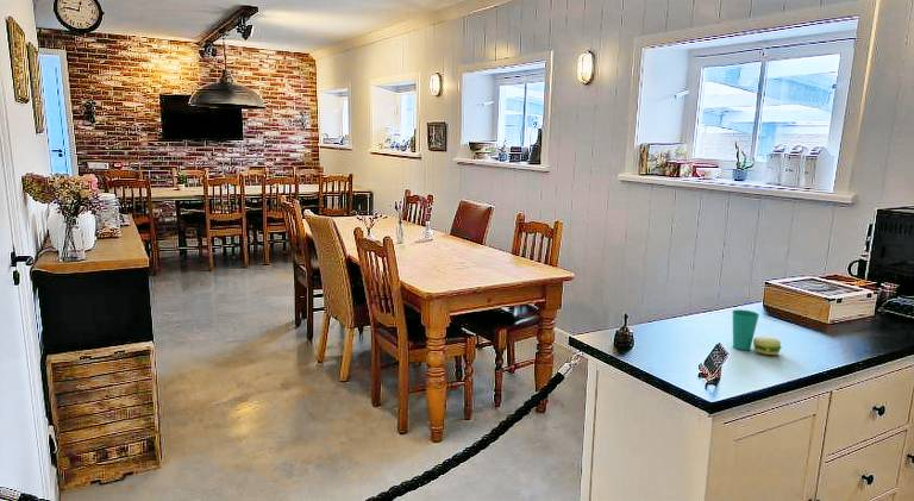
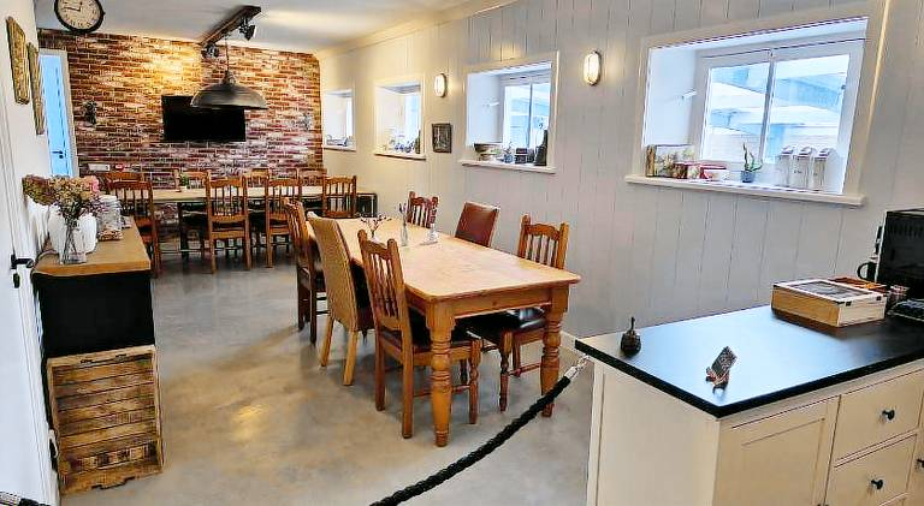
- cup (753, 332)
